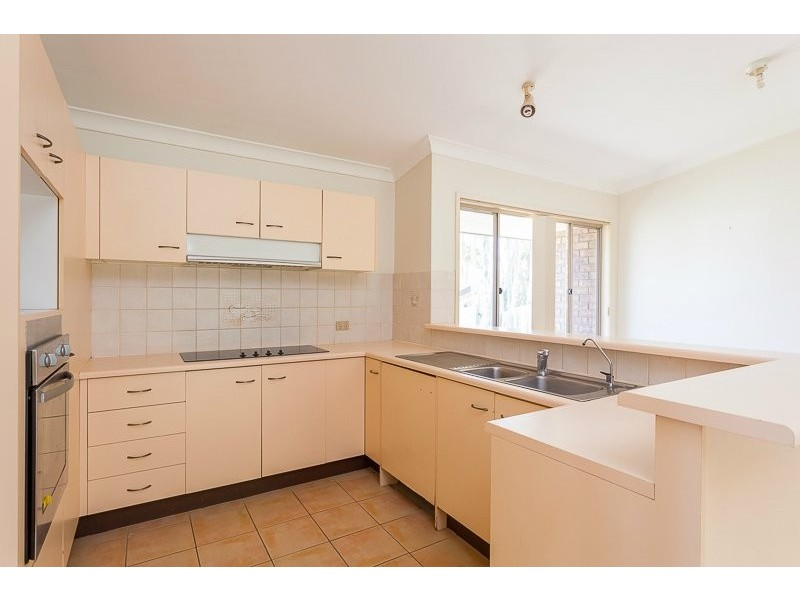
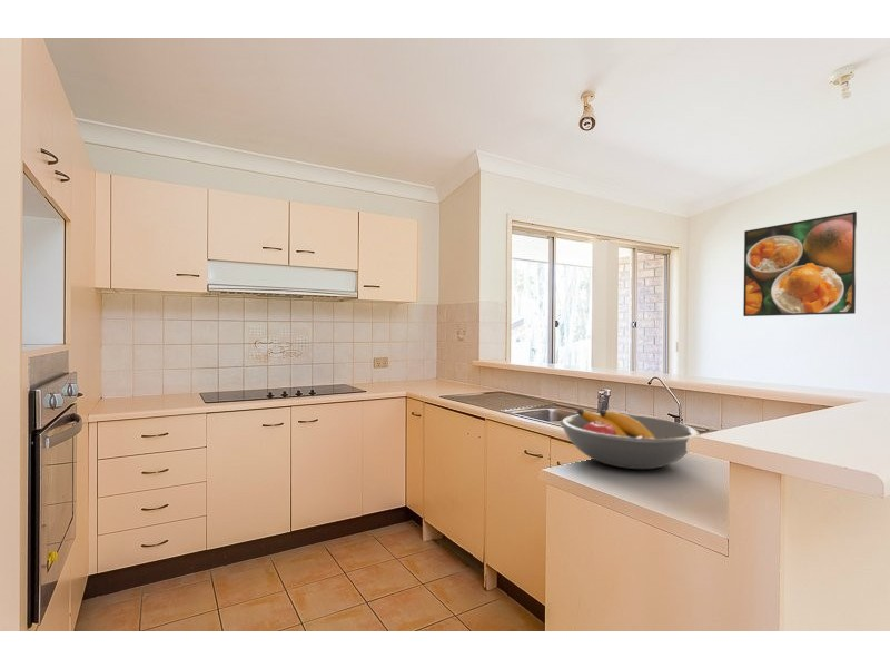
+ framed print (794, 268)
+ fruit bowl (625, 438)
